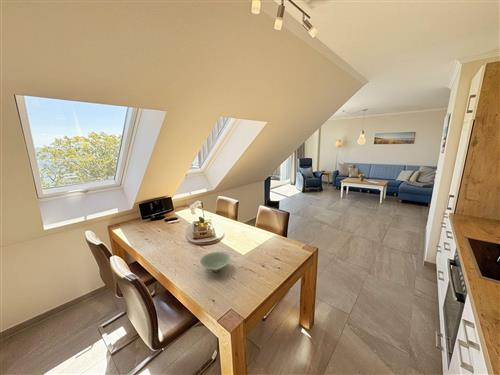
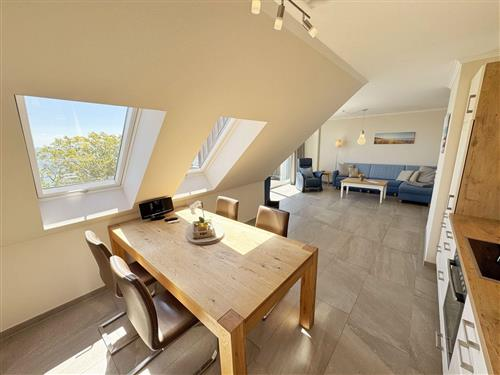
- bowl (215, 264)
